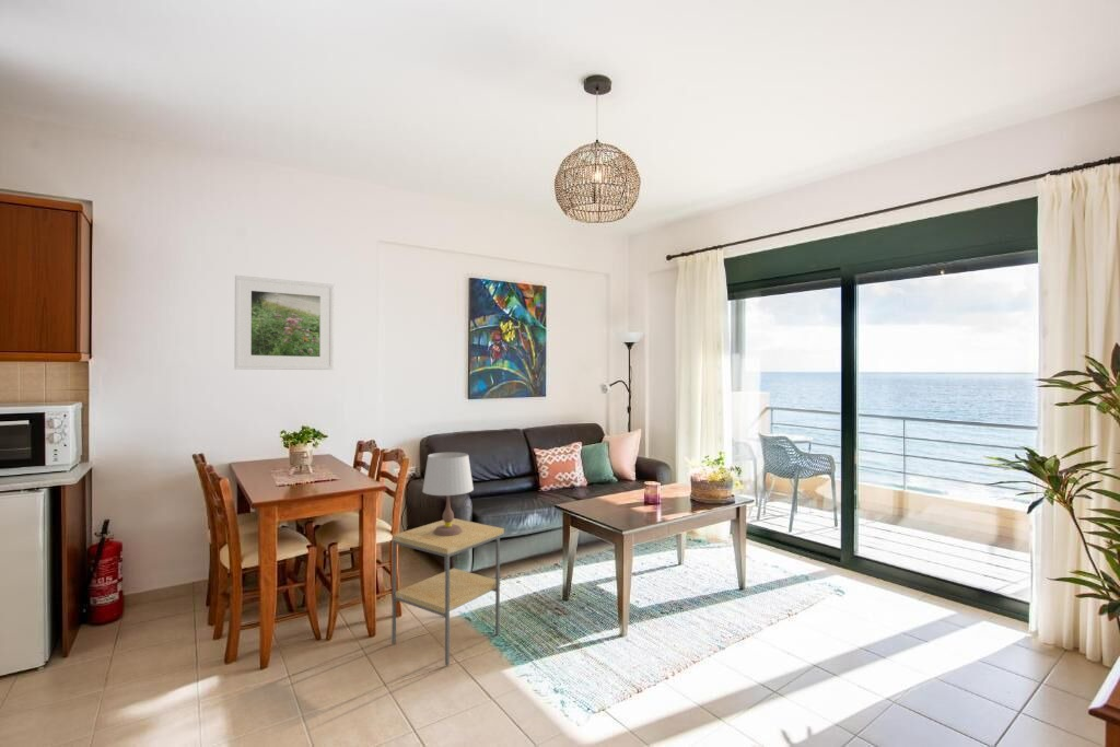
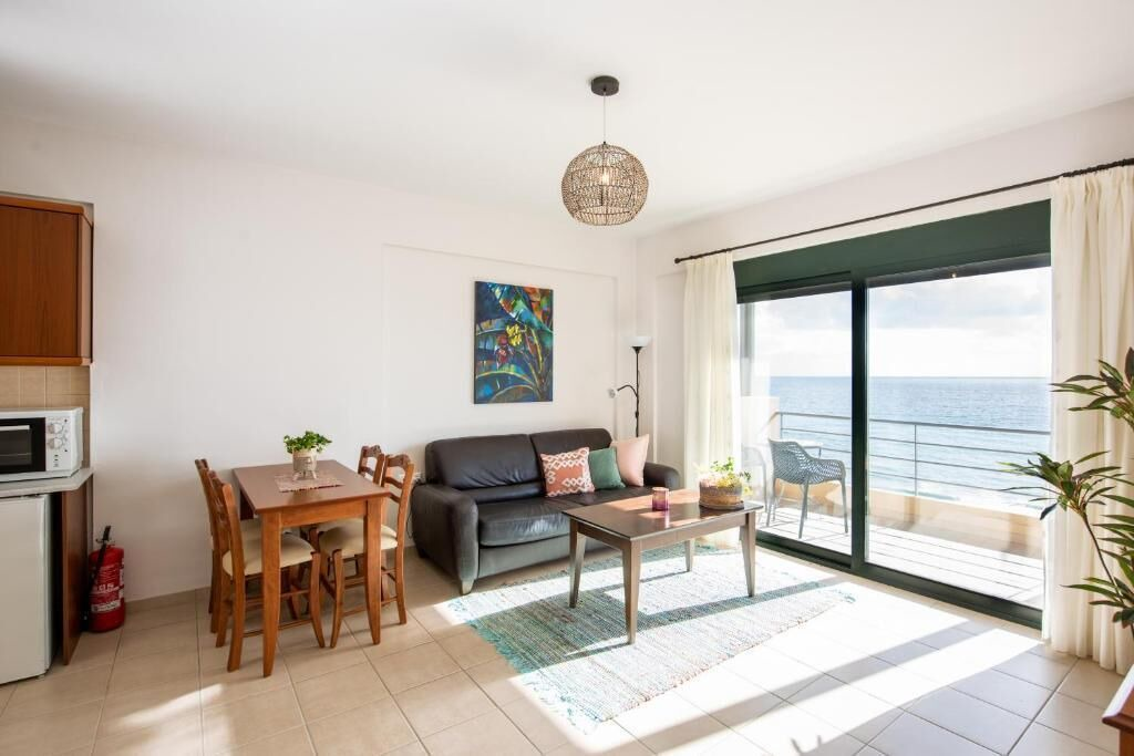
- side table (448, 584)
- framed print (287, 325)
- table lamp (447, 492)
